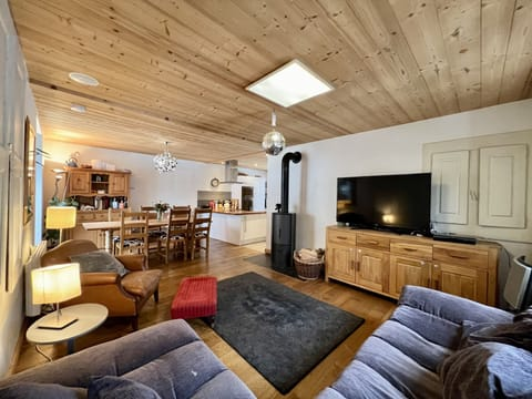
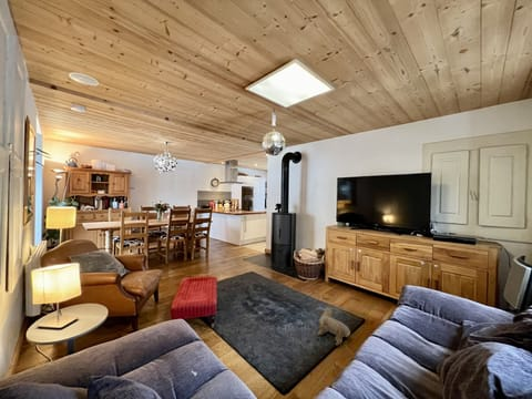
+ plush toy (331, 324)
